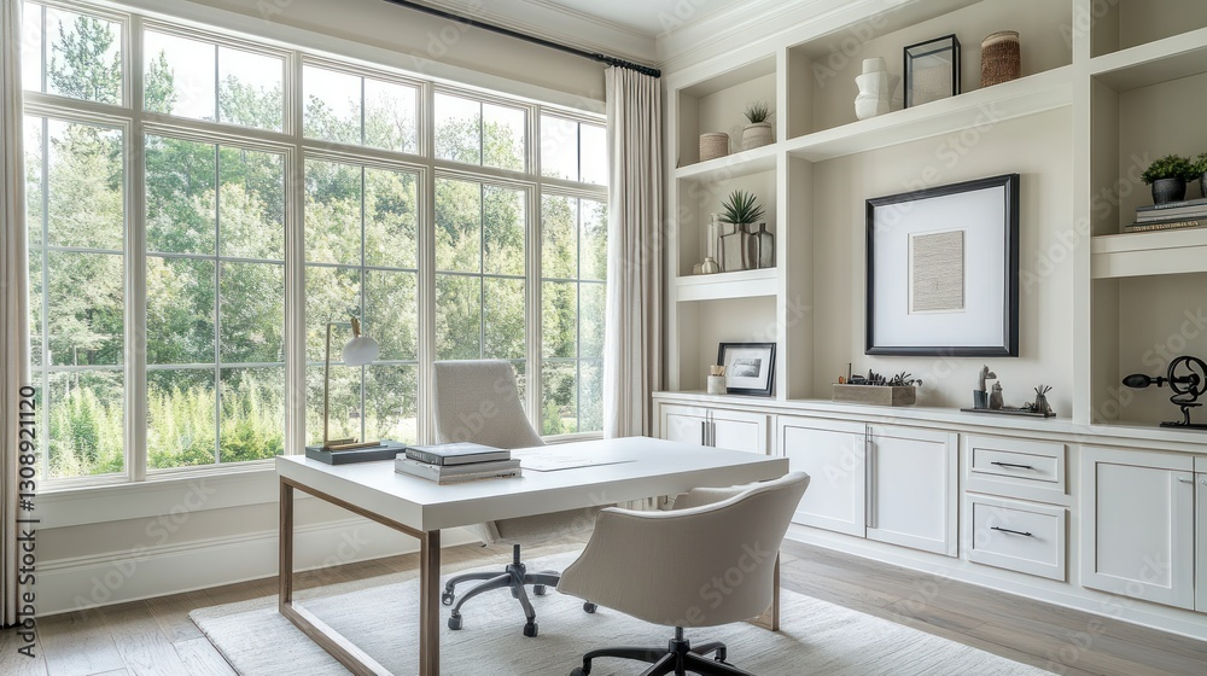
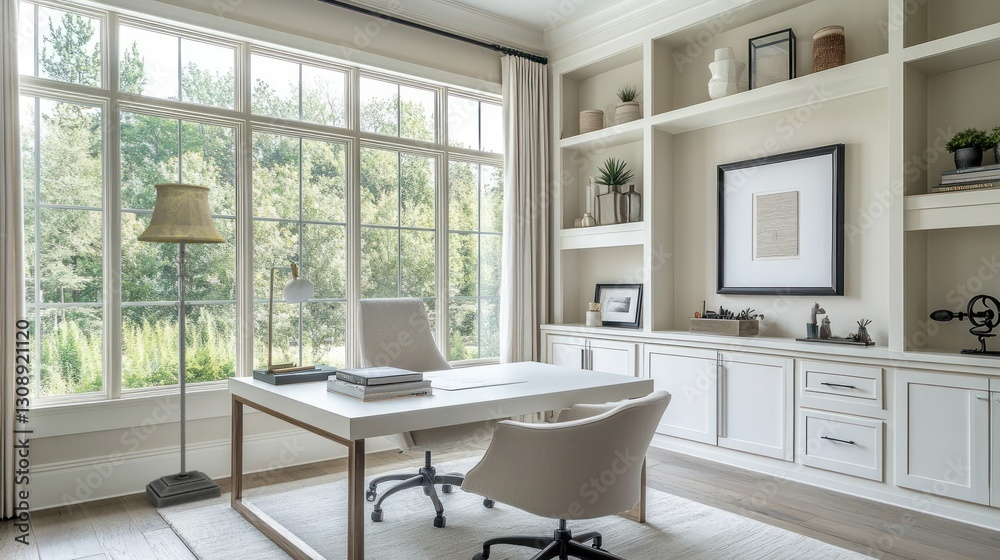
+ floor lamp (182, 340)
